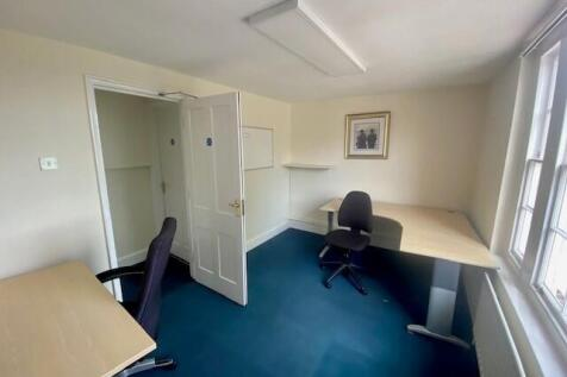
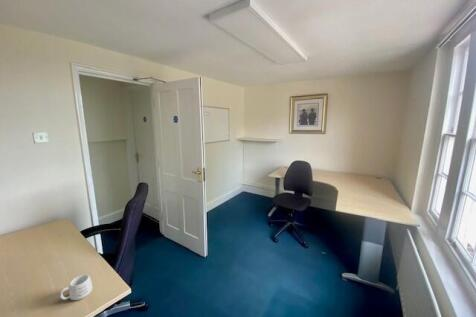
+ mug (76, 288)
